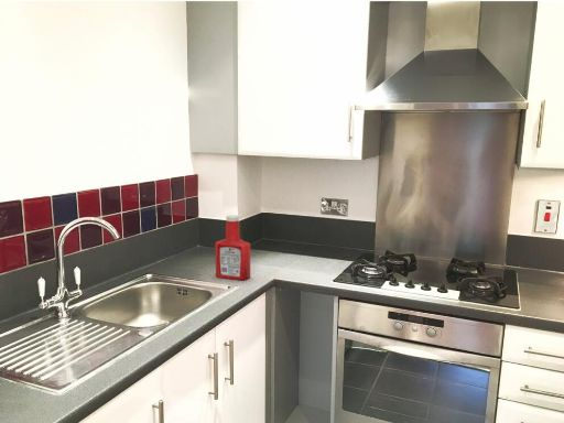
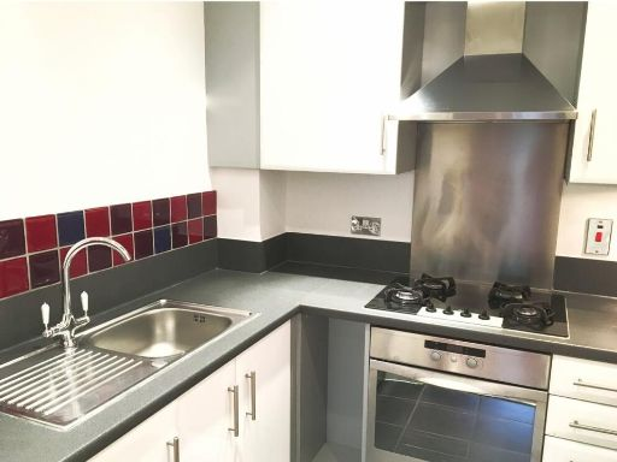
- soap bottle (232, 246)
